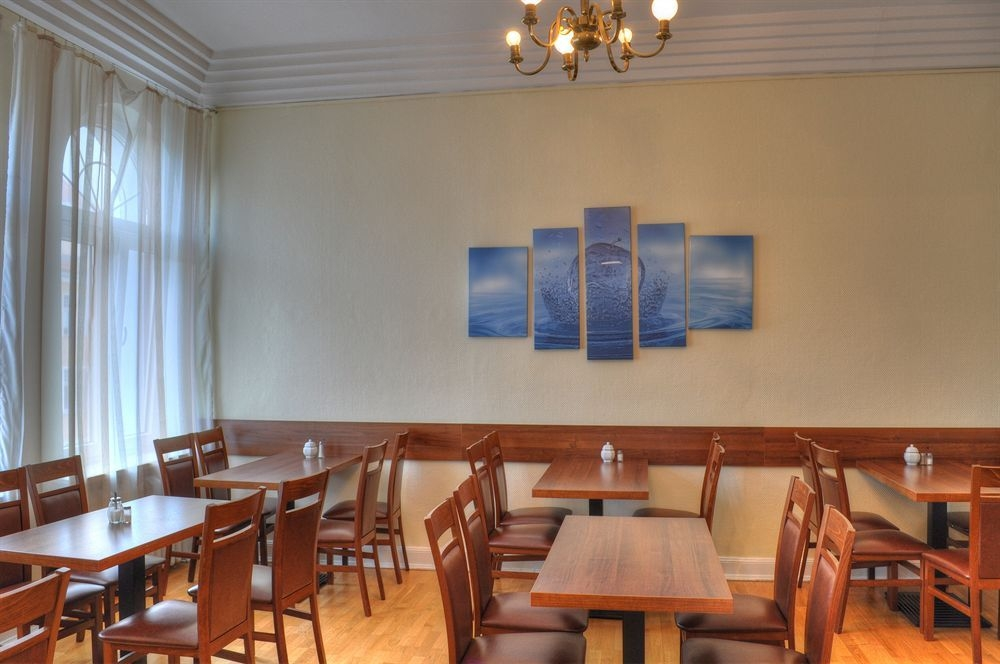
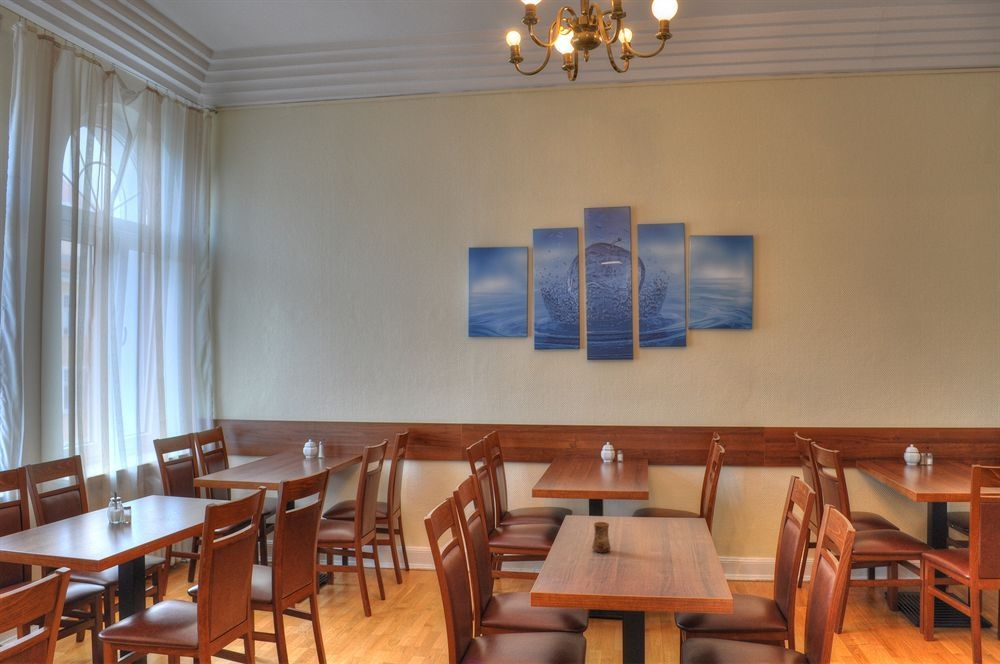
+ cup (601, 537)
